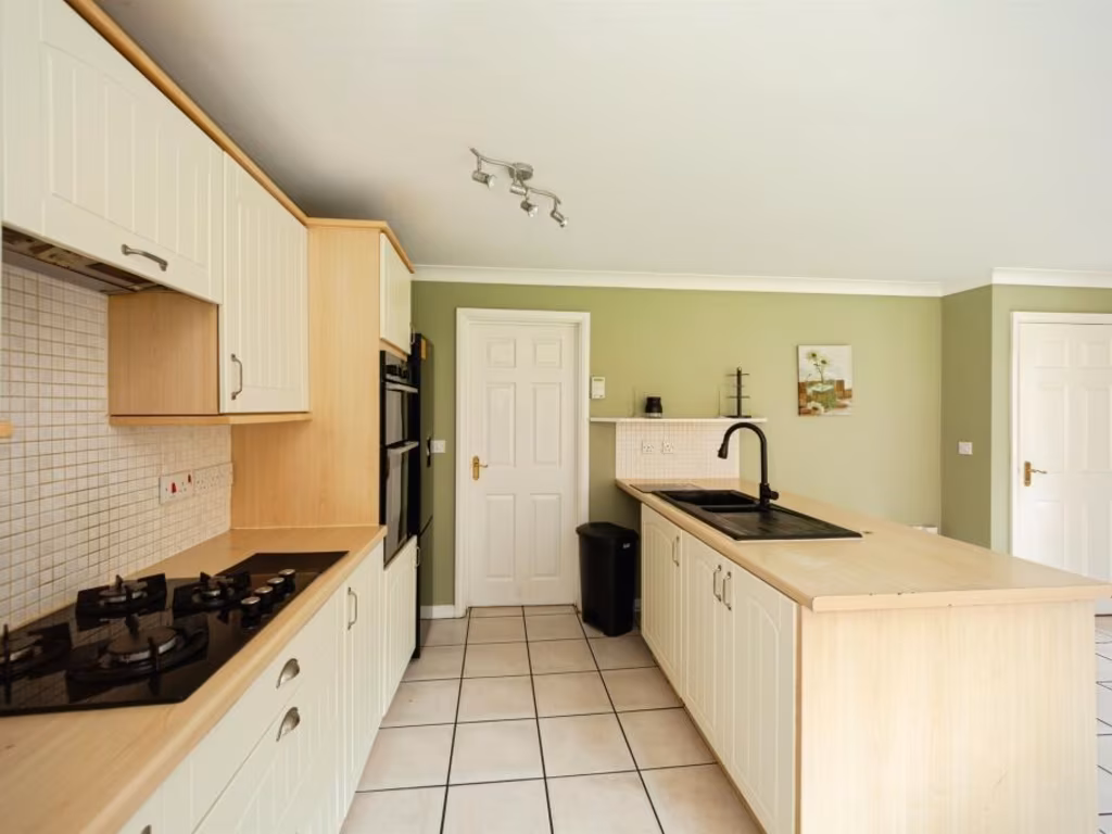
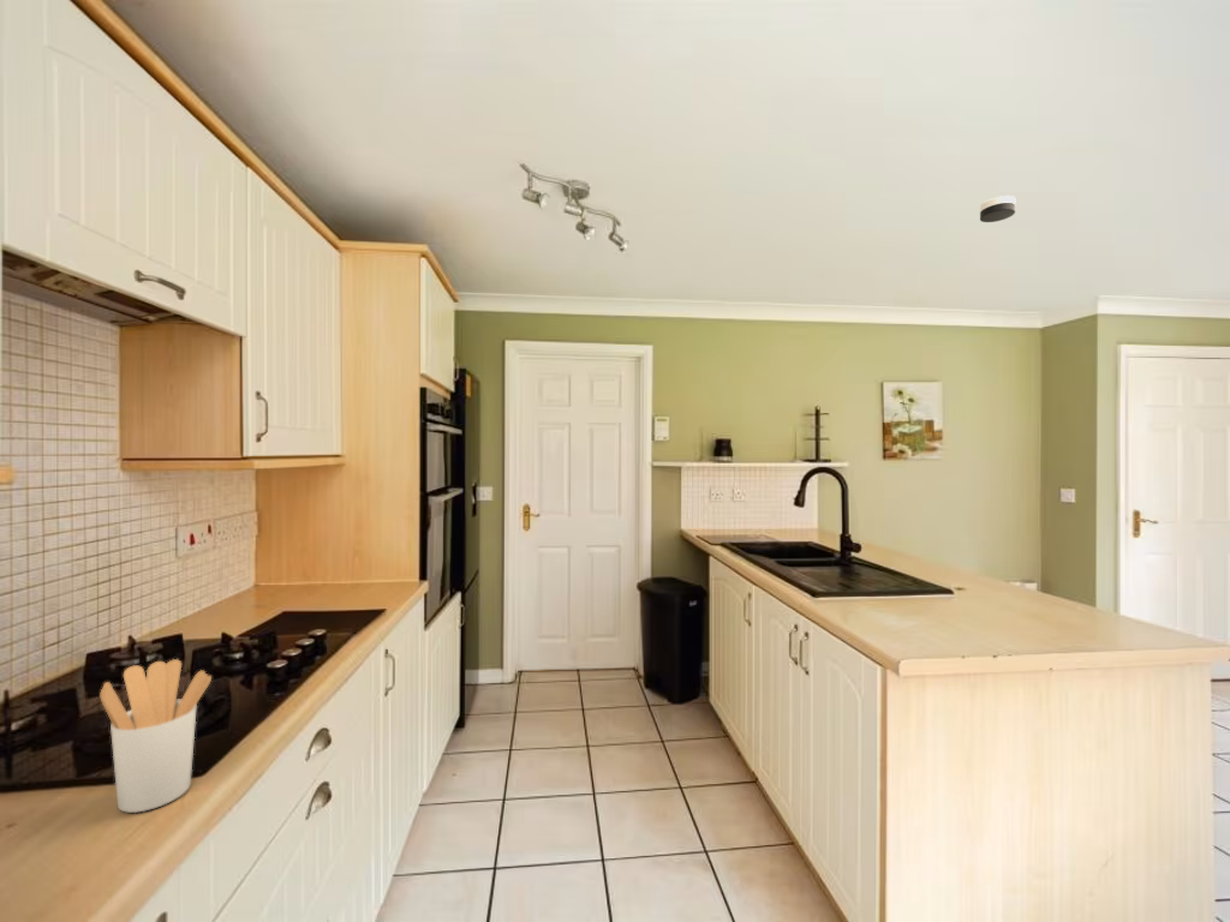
+ smoke detector (997, 209)
+ utensil holder (154, 728)
